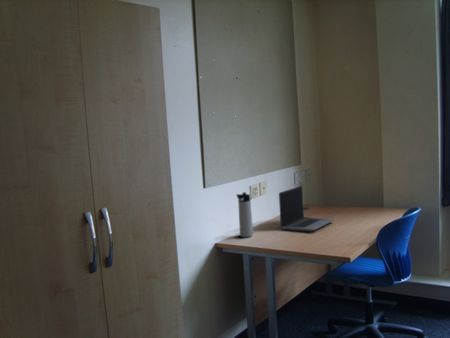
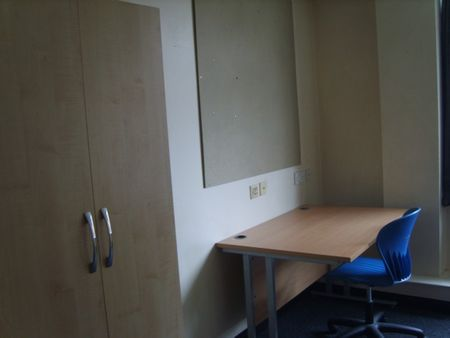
- laptop computer (302, 207)
- thermos bottle (244, 215)
